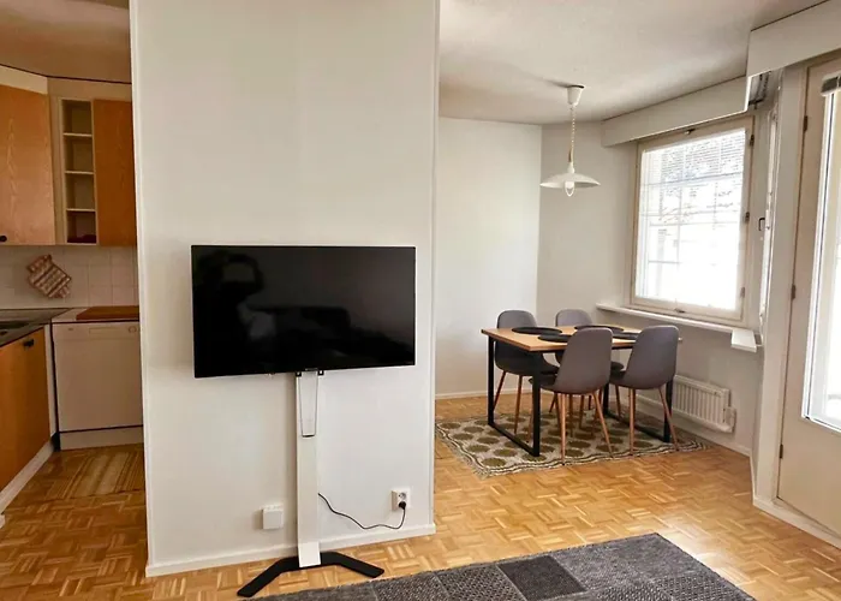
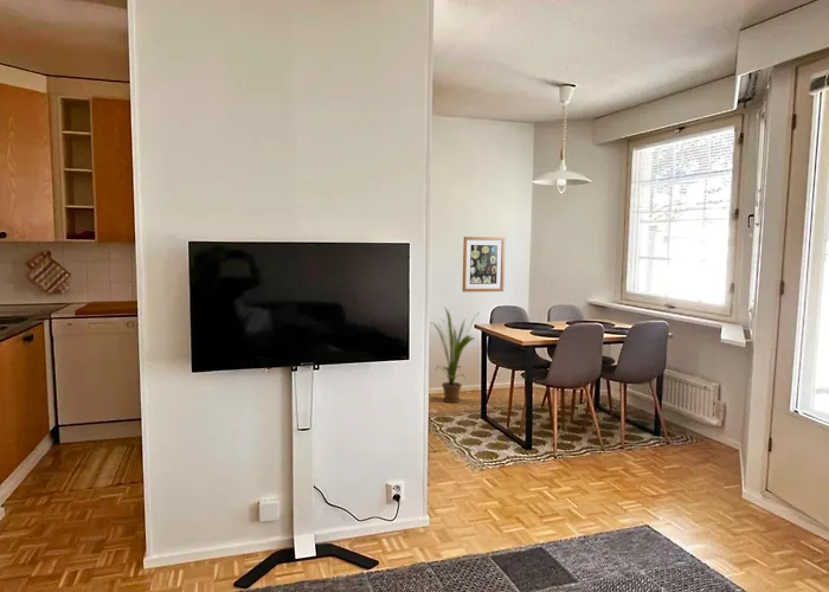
+ house plant (448, 355)
+ wall art (483, 264)
